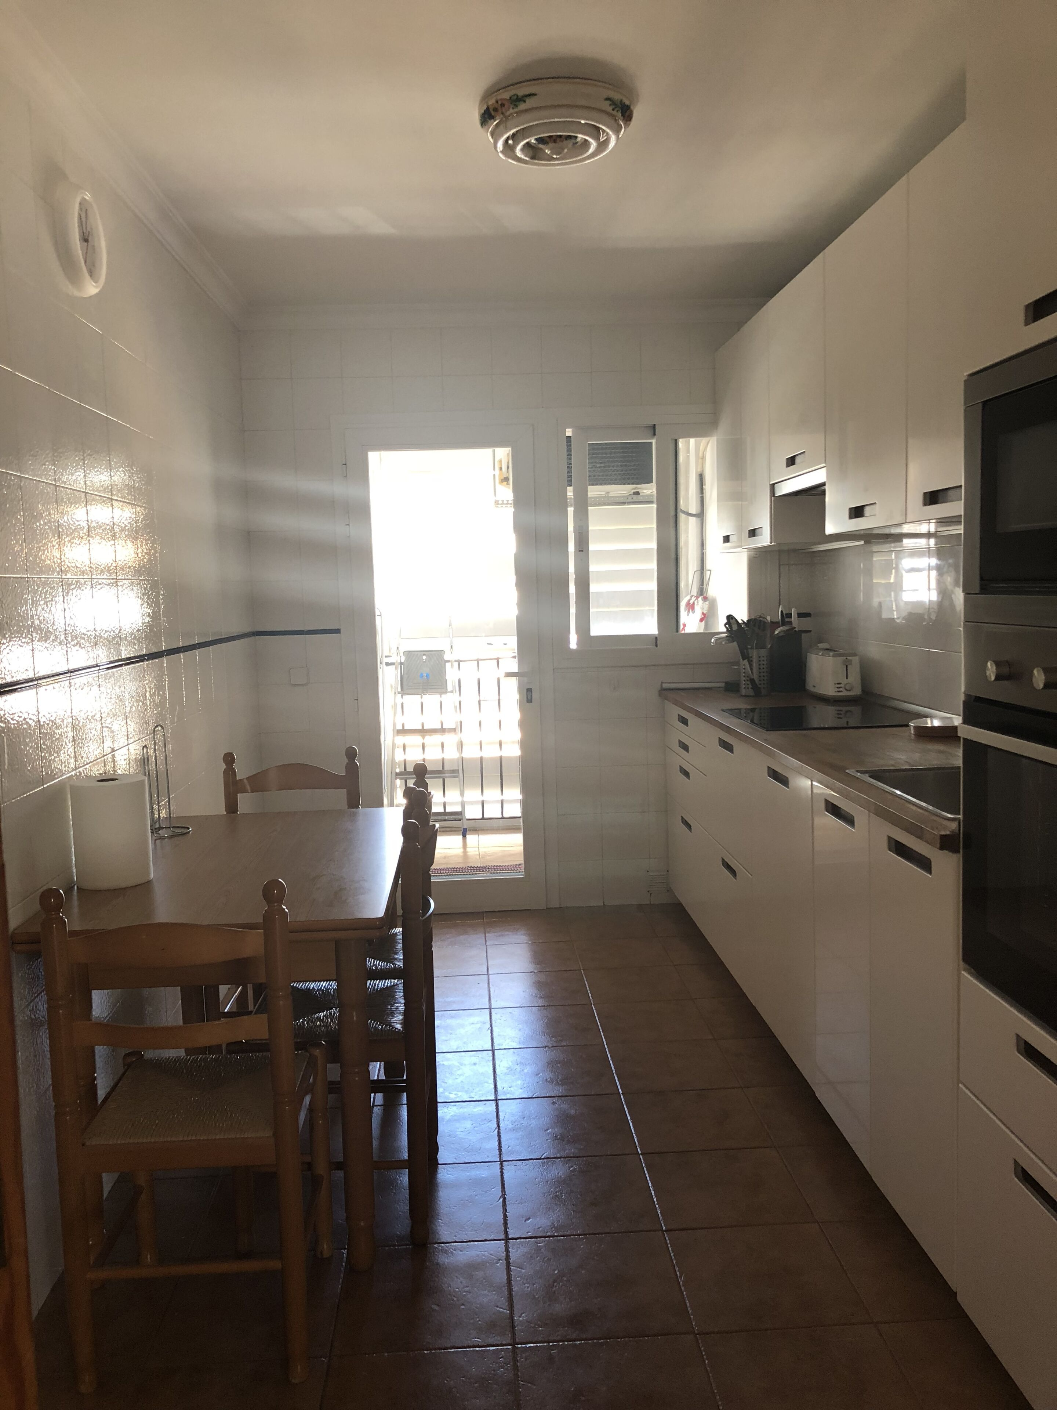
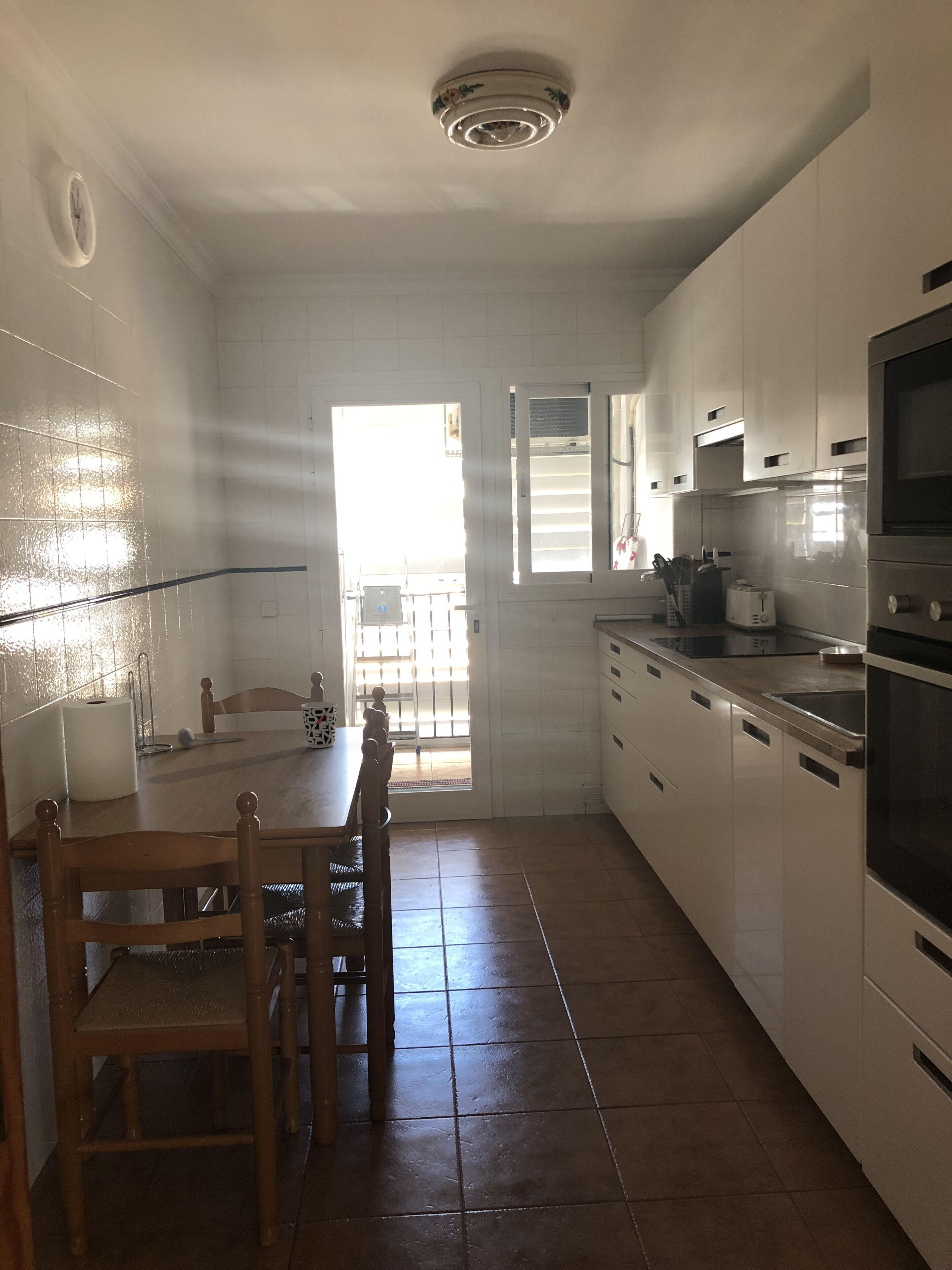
+ spoon (213, 738)
+ cup (320, 725)
